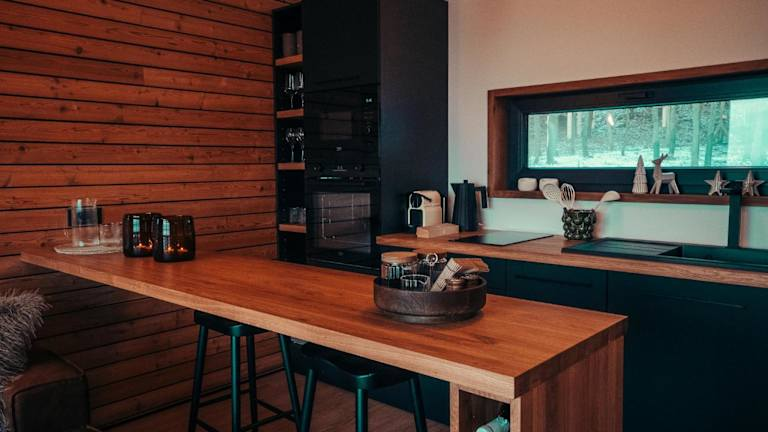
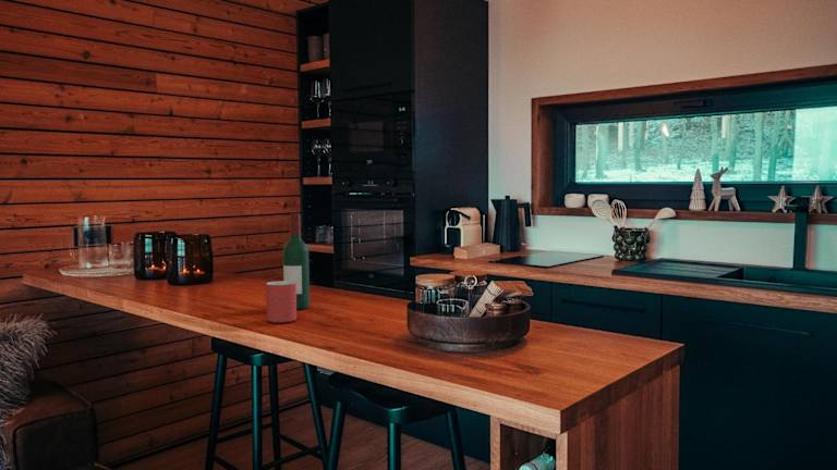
+ wine bottle (295, 260)
+ mug (278, 300)
